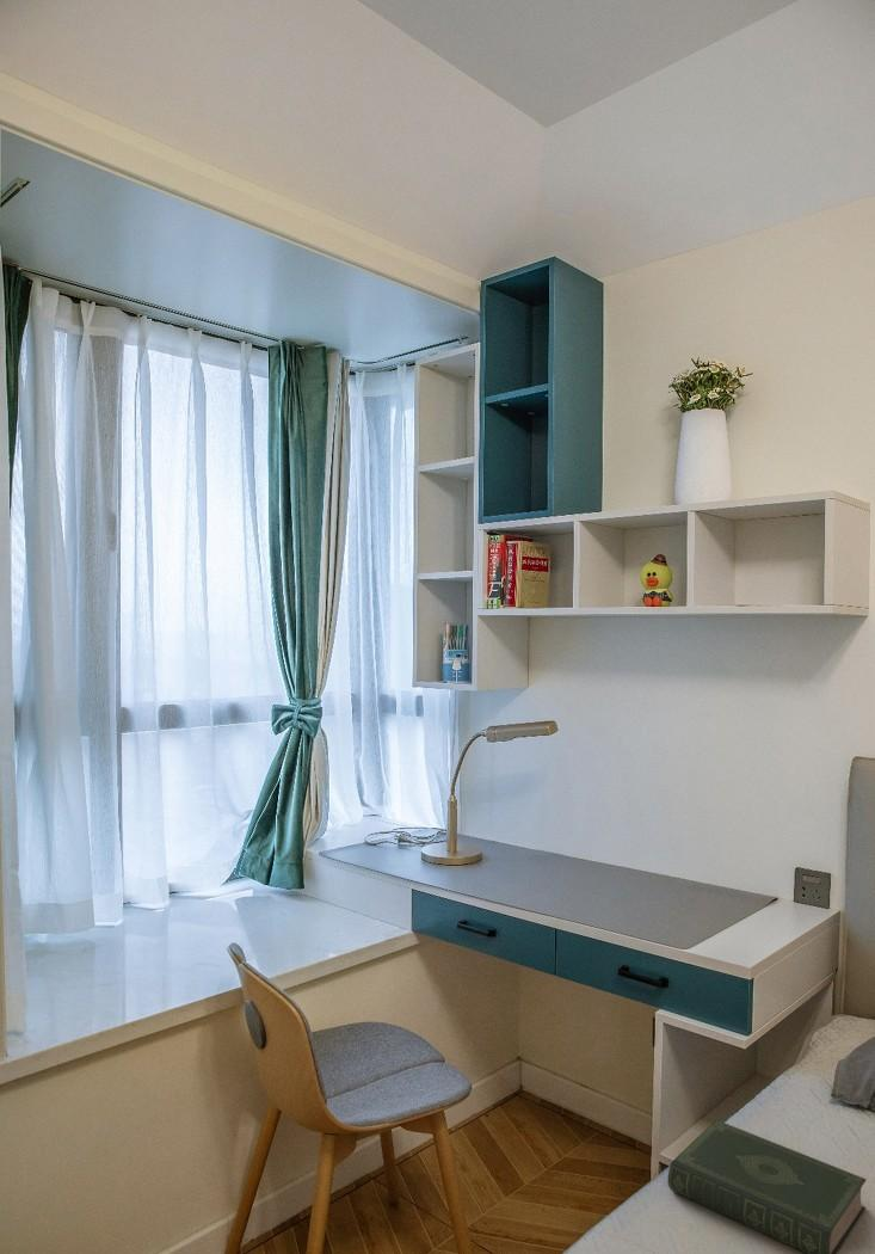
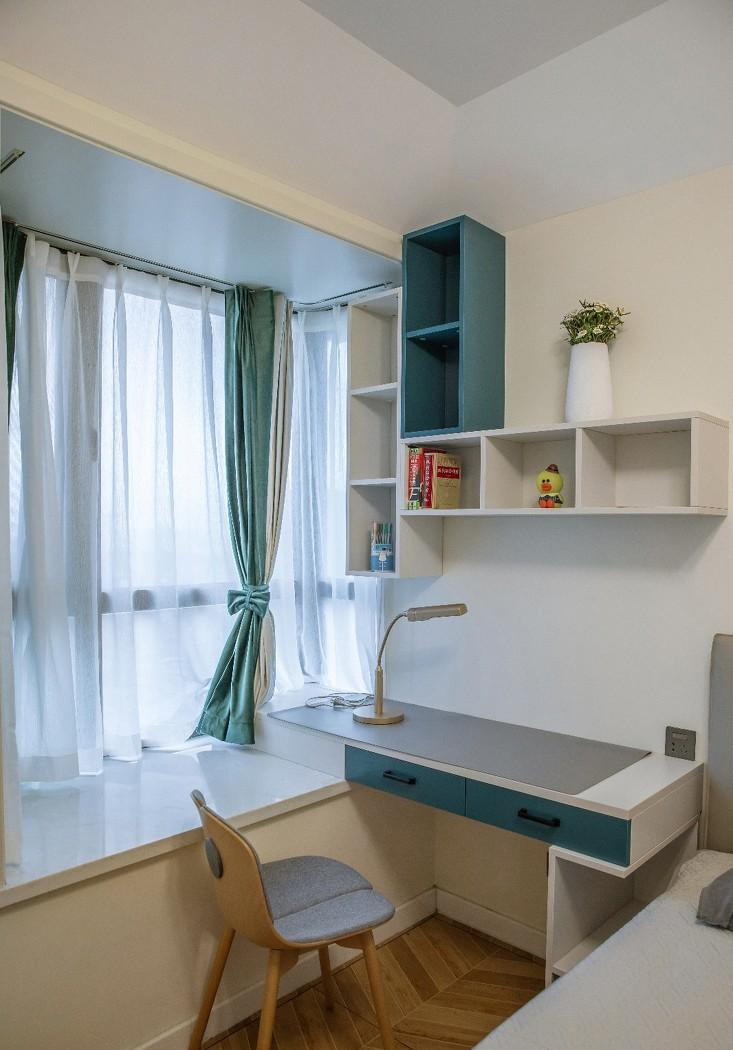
- book (765, 1186)
